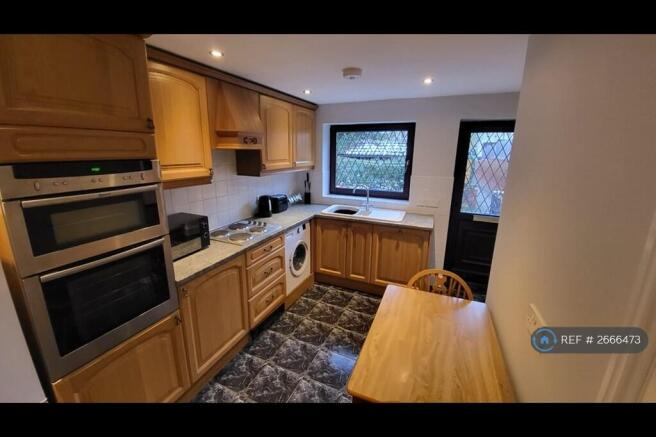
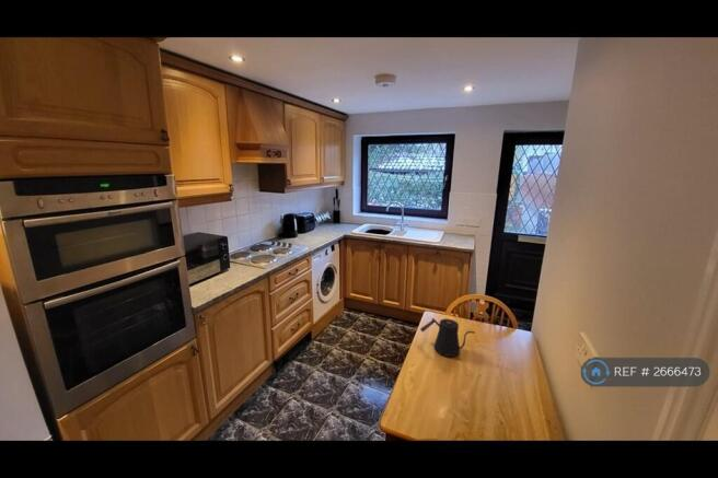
+ kettle (445, 335)
